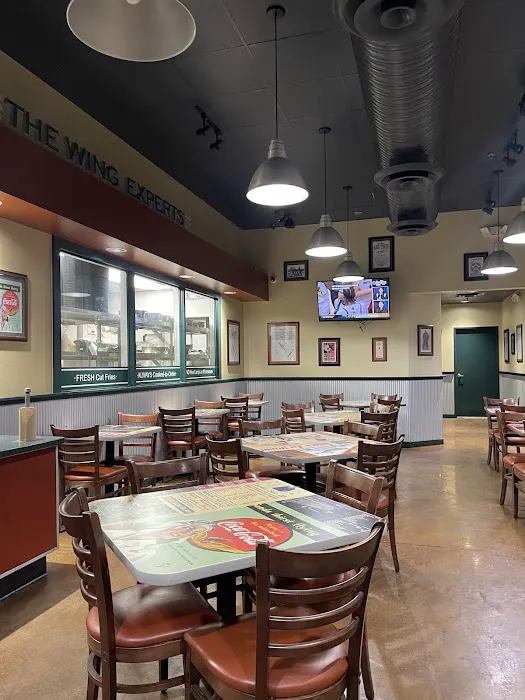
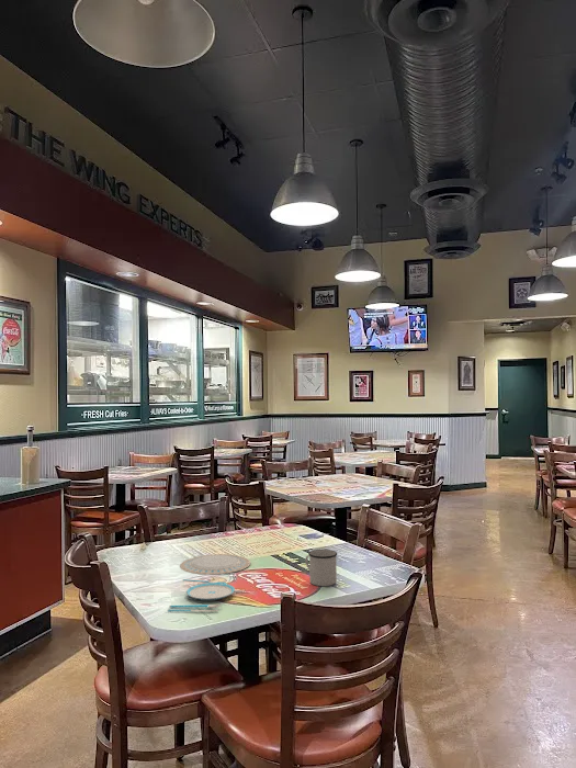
+ mug (319, 566)
+ plate (203, 594)
+ chinaware (215, 562)
